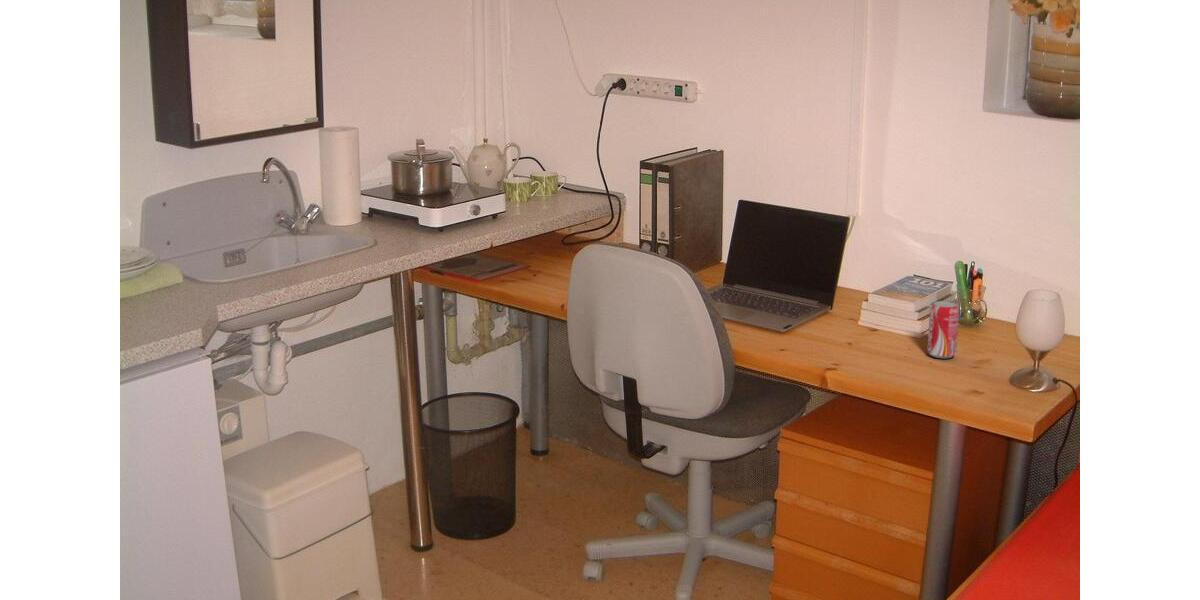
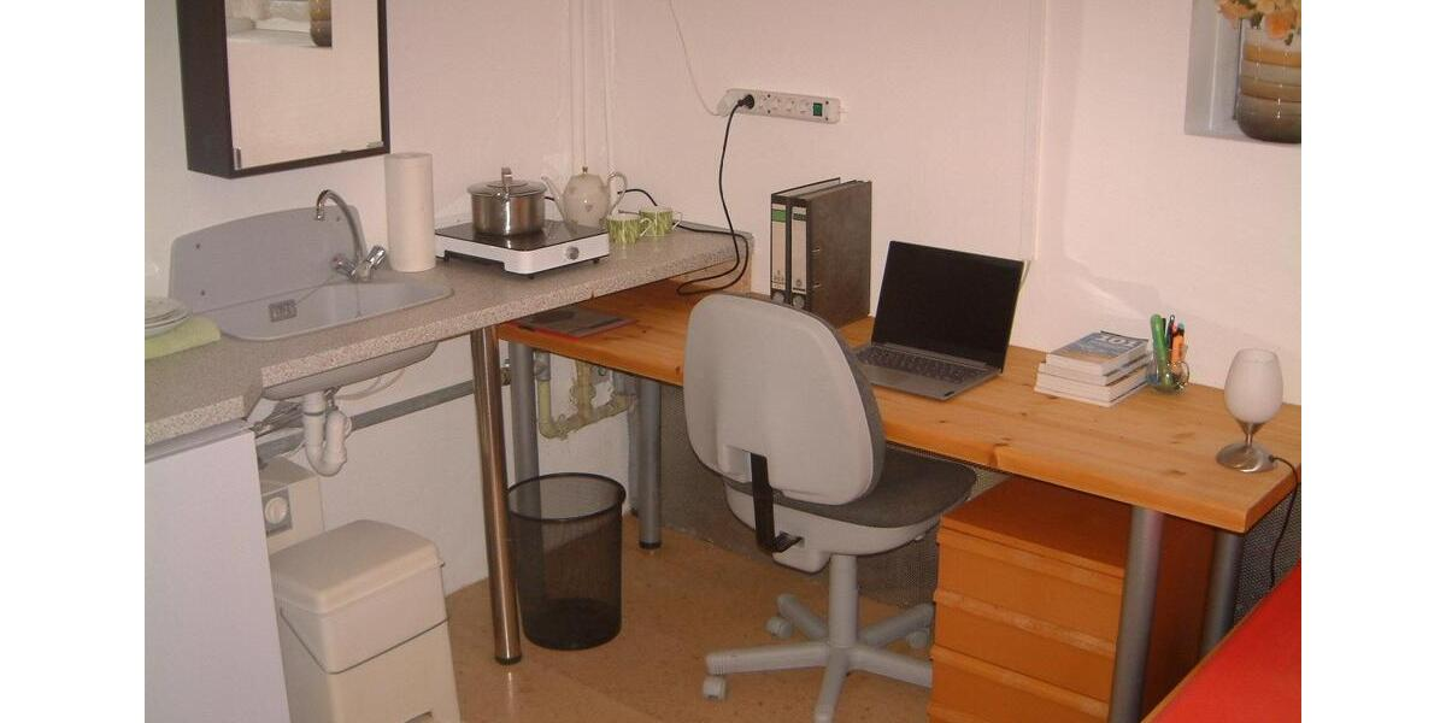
- beverage can (943, 330)
